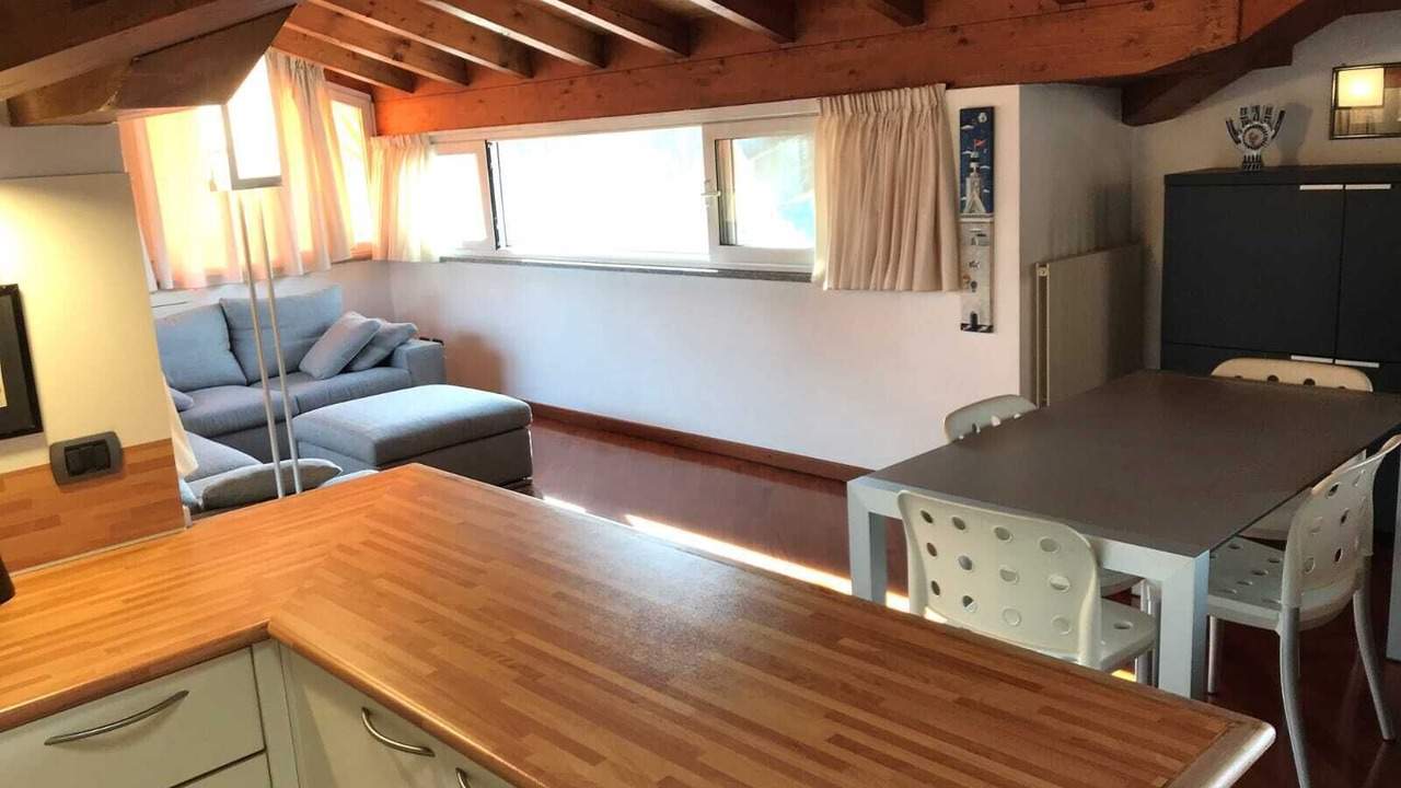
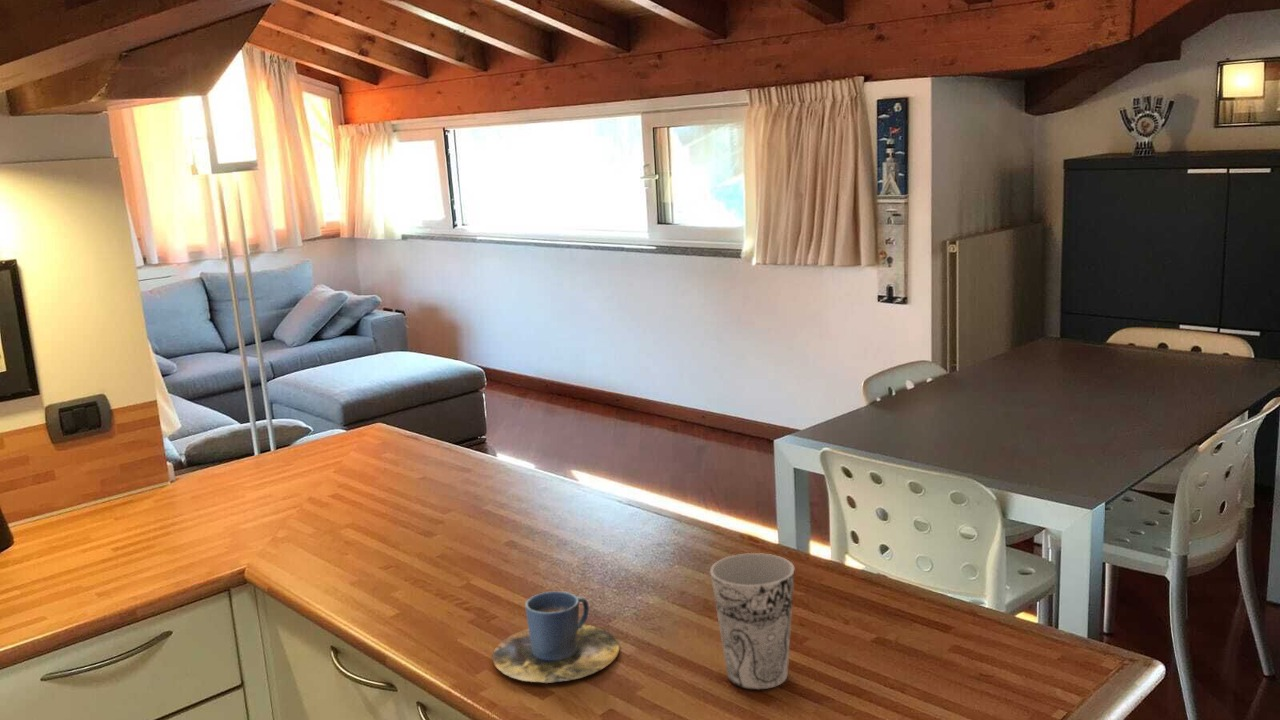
+ cup (554, 627)
+ cup (754, 622)
